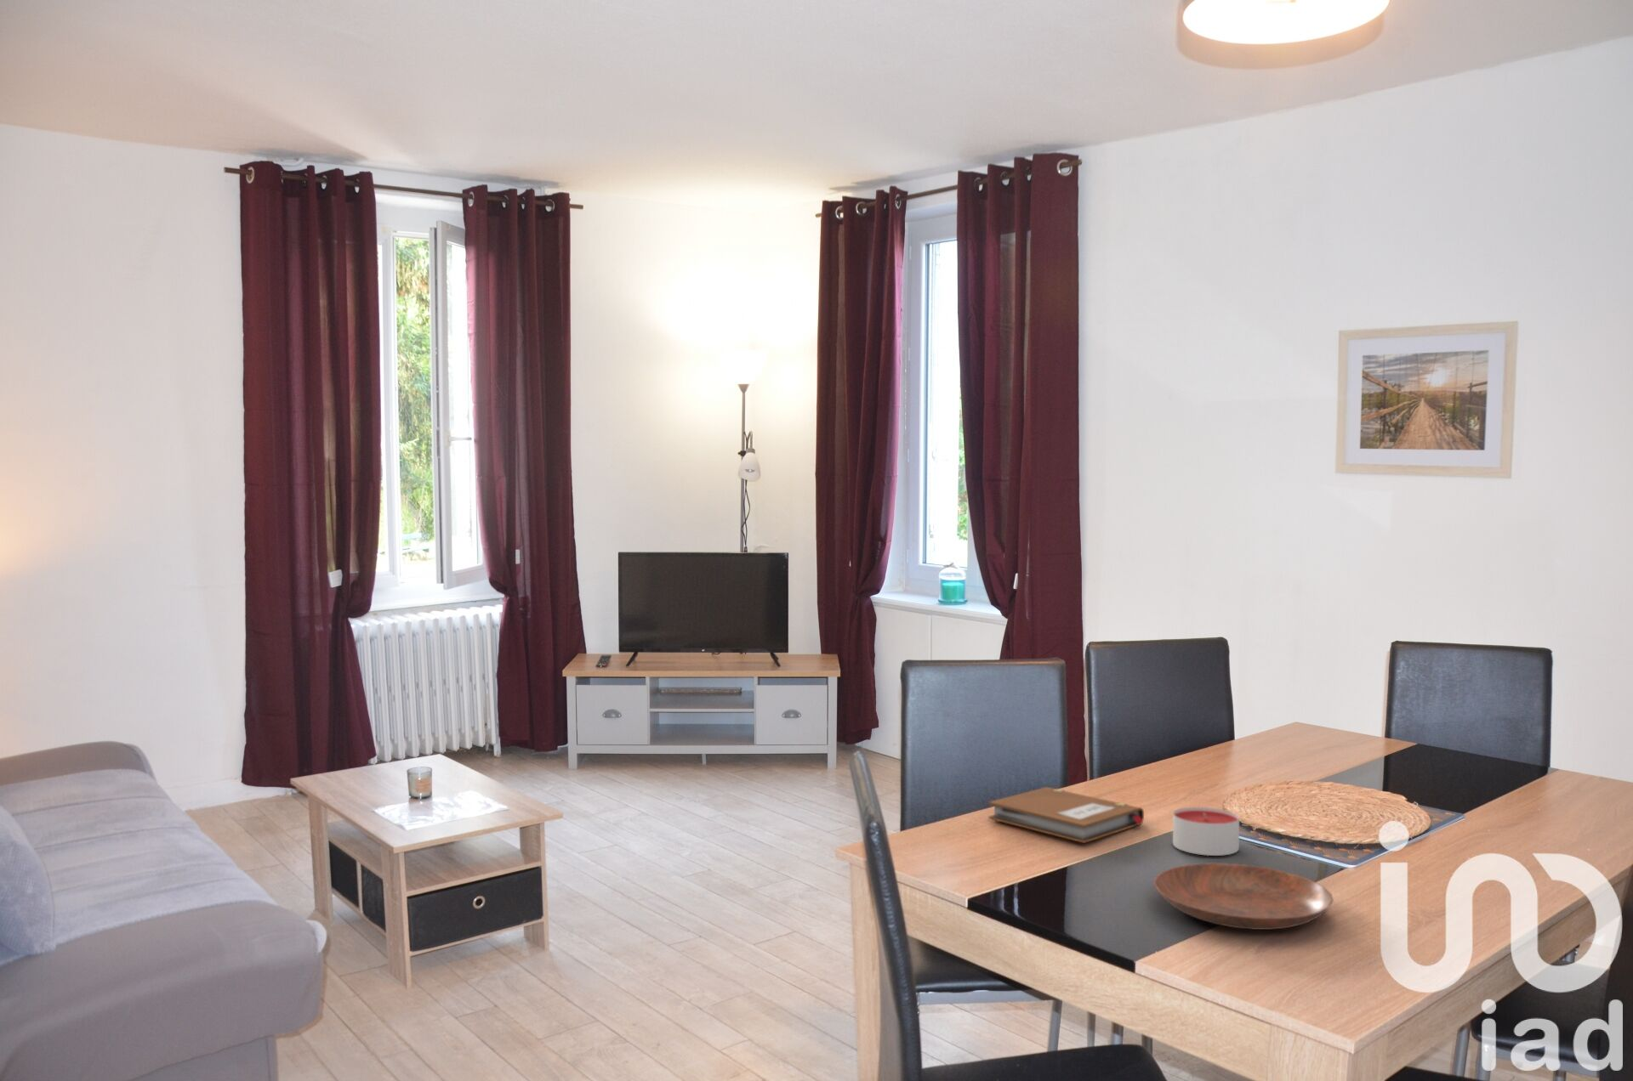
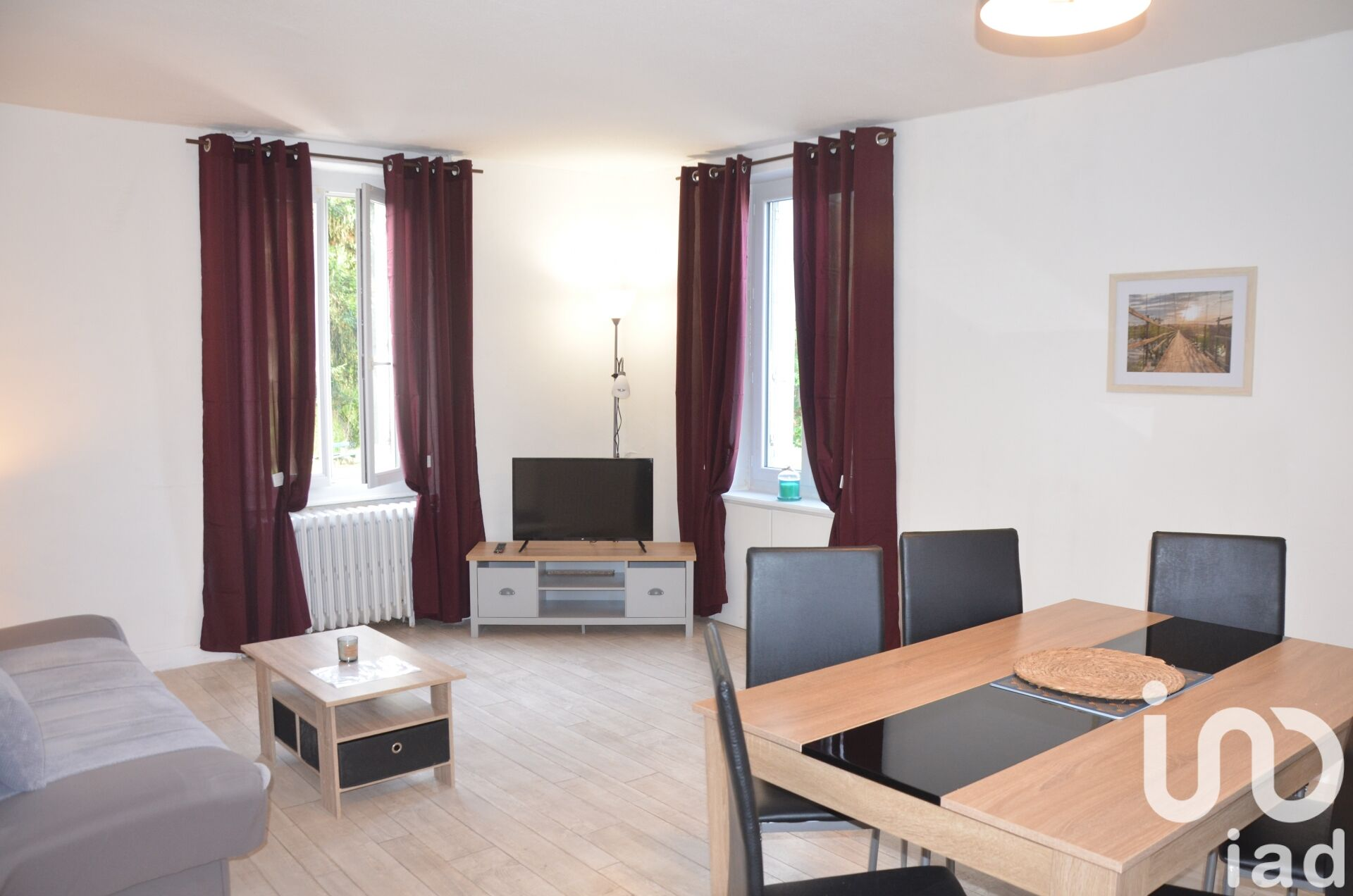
- notebook (1068, 813)
- bowl (1241, 899)
- candle (1206, 829)
